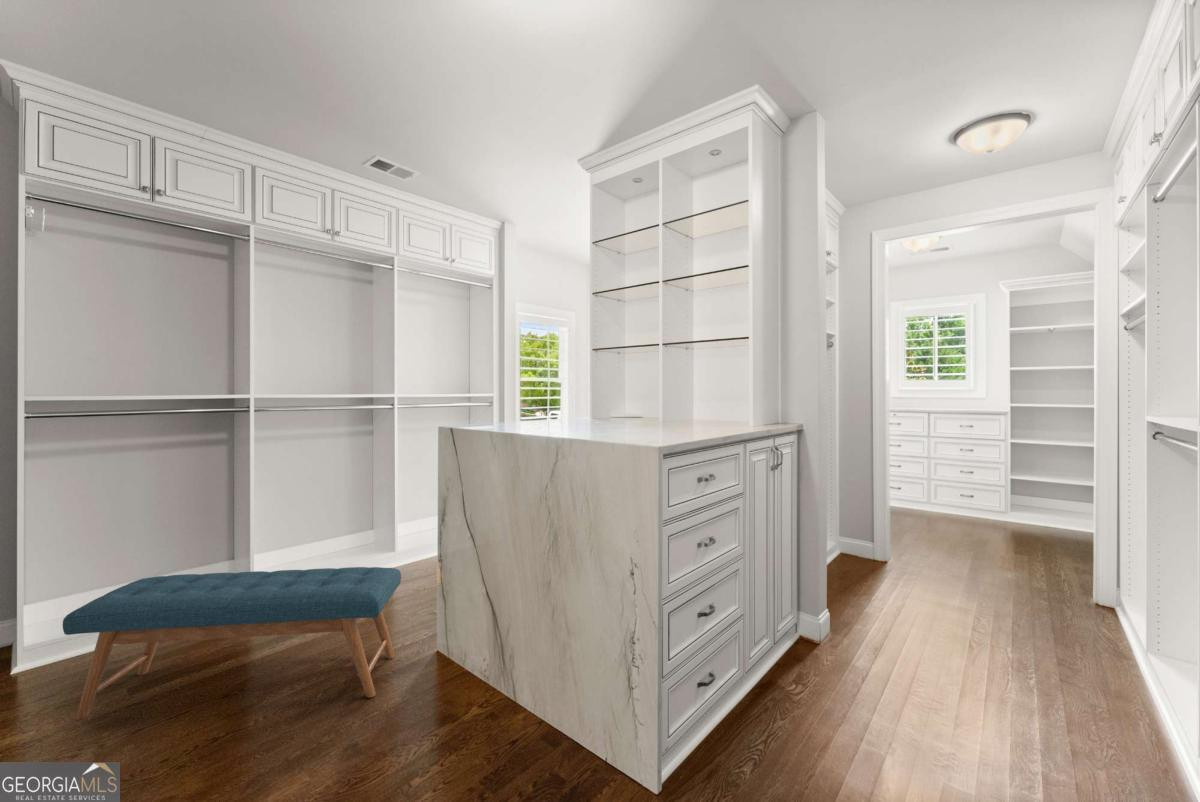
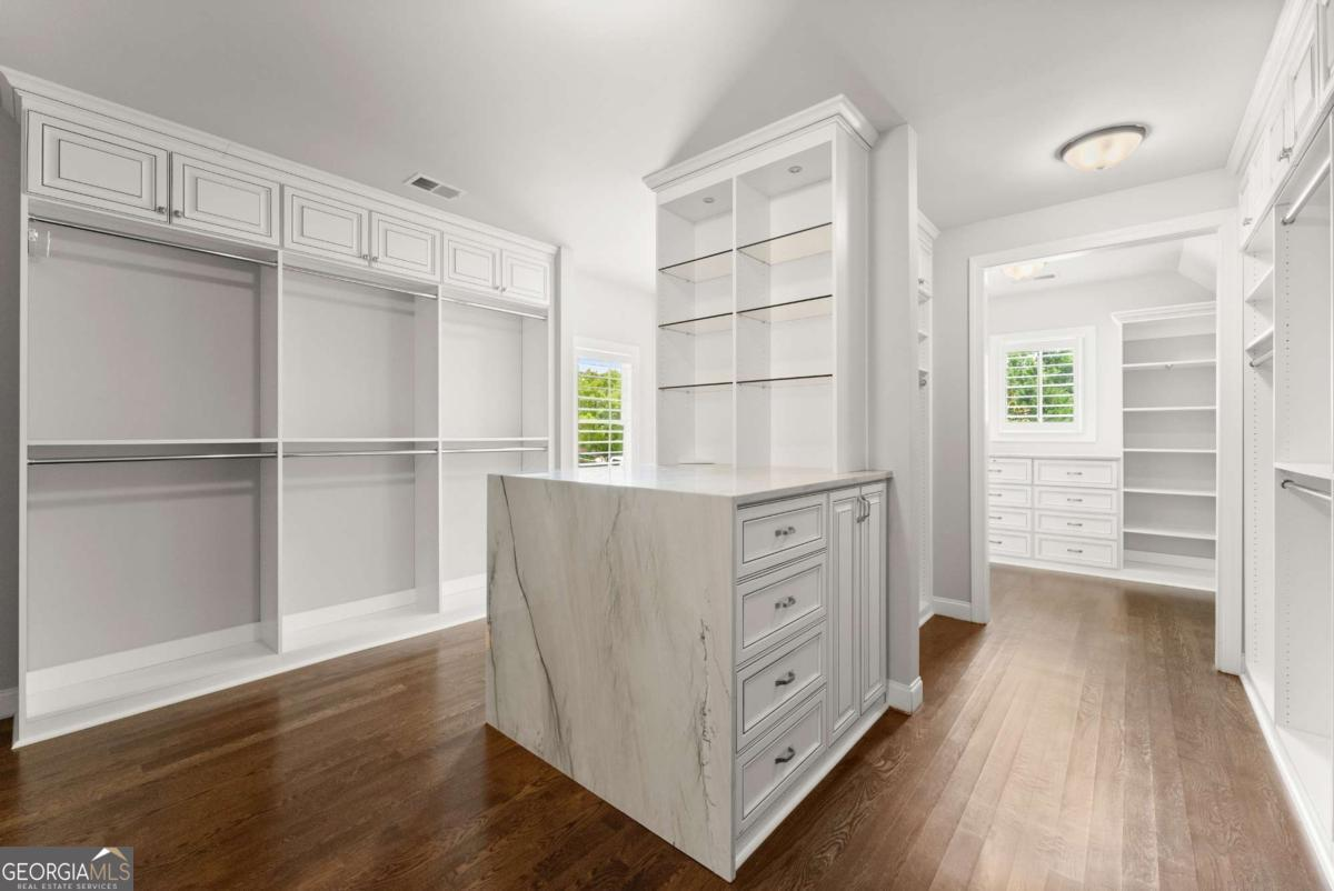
- bench (252, 632)
